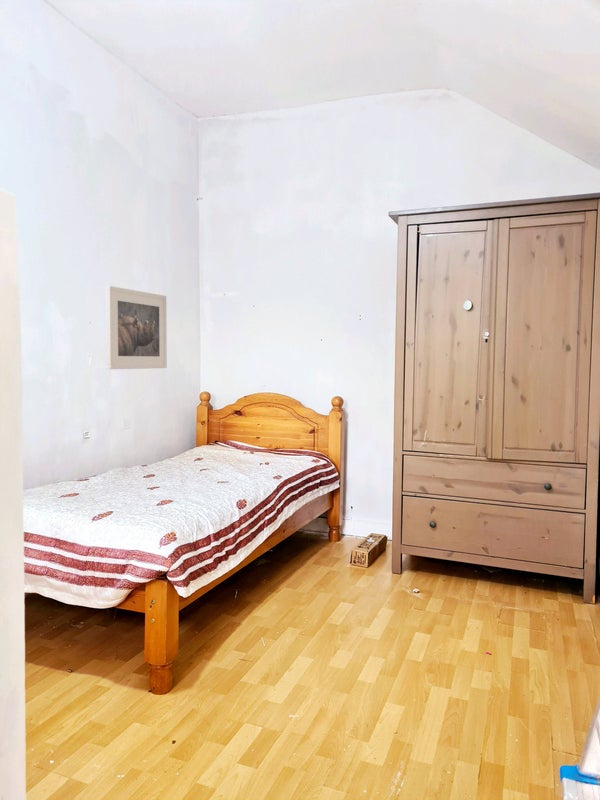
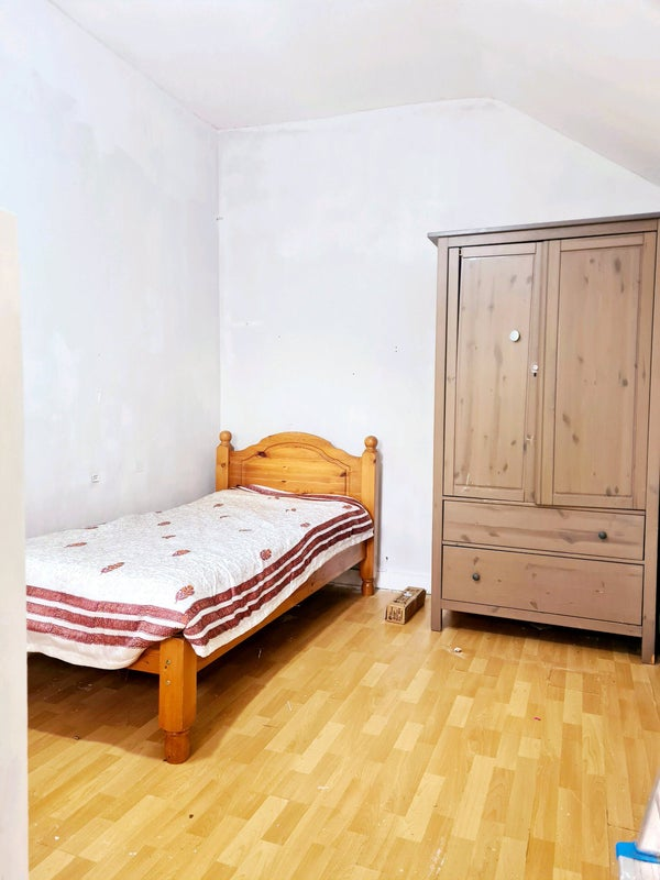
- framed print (138, 330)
